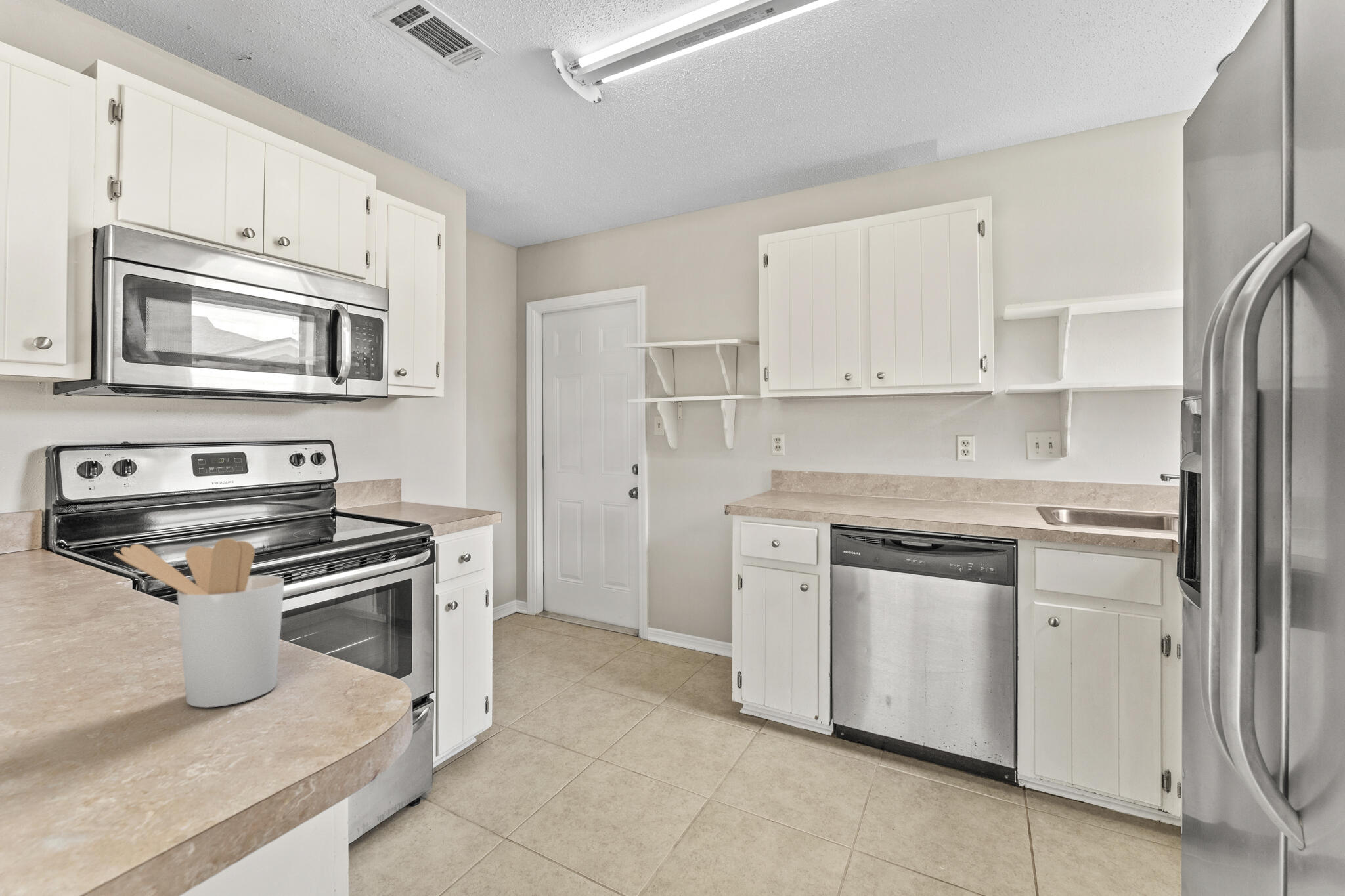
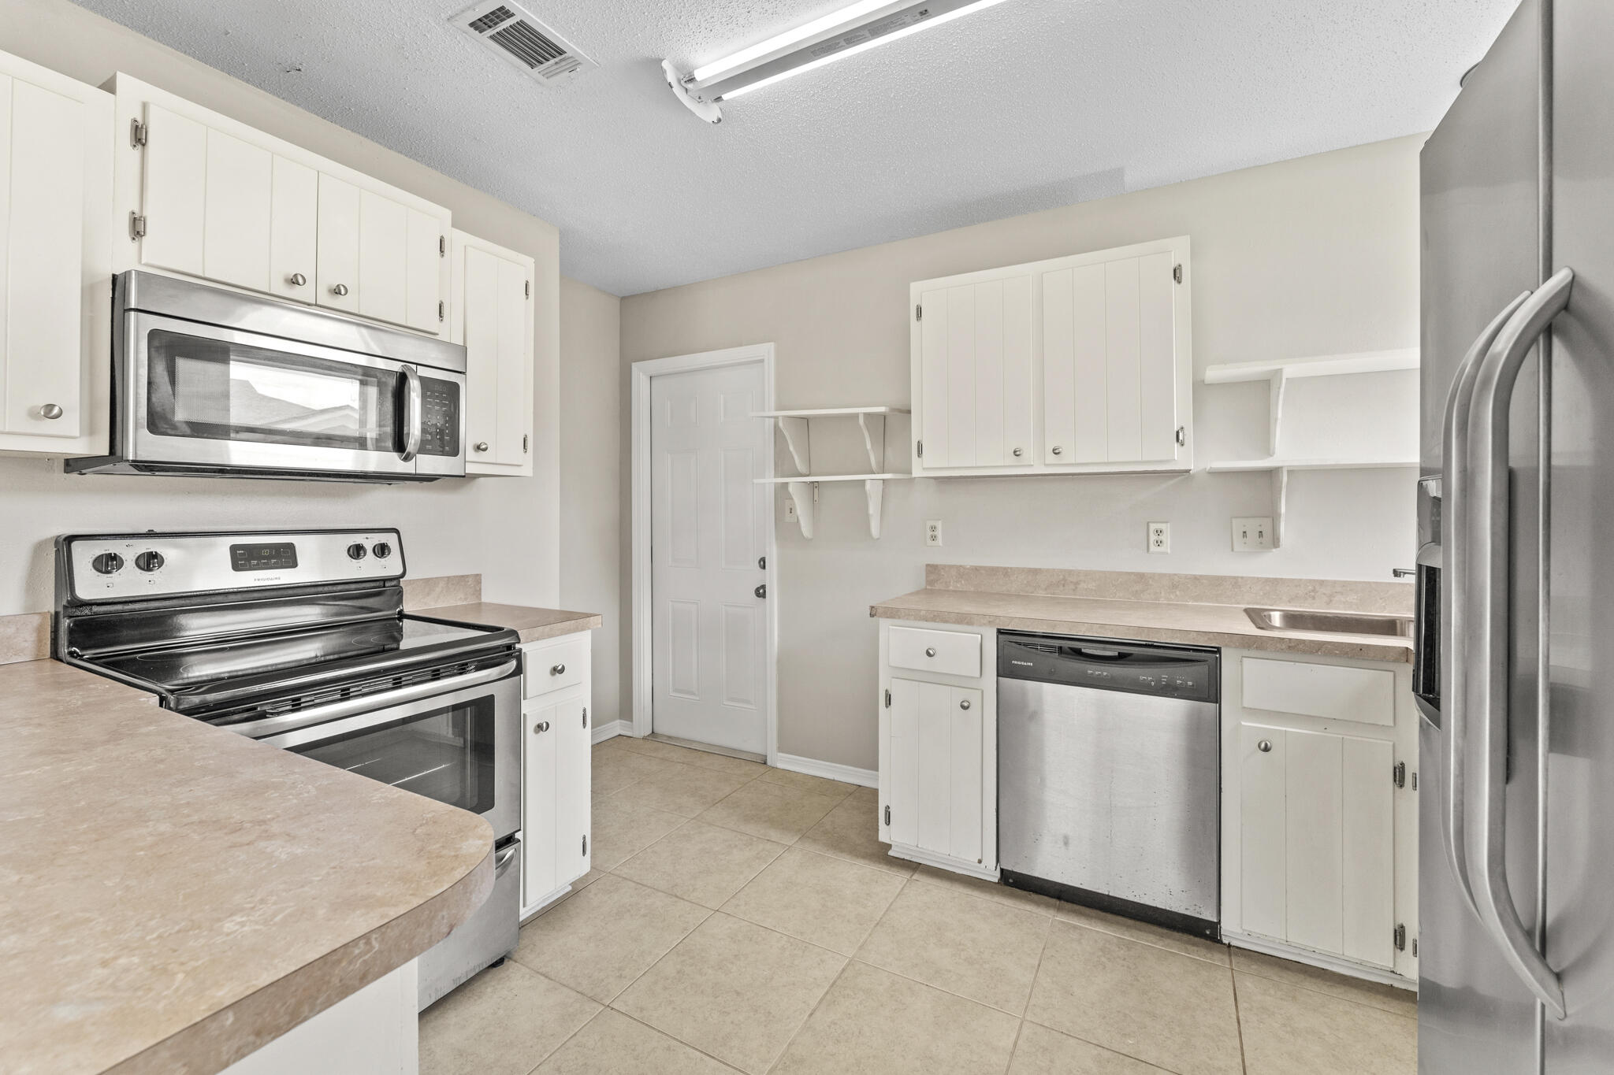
- utensil holder (204, 616)
